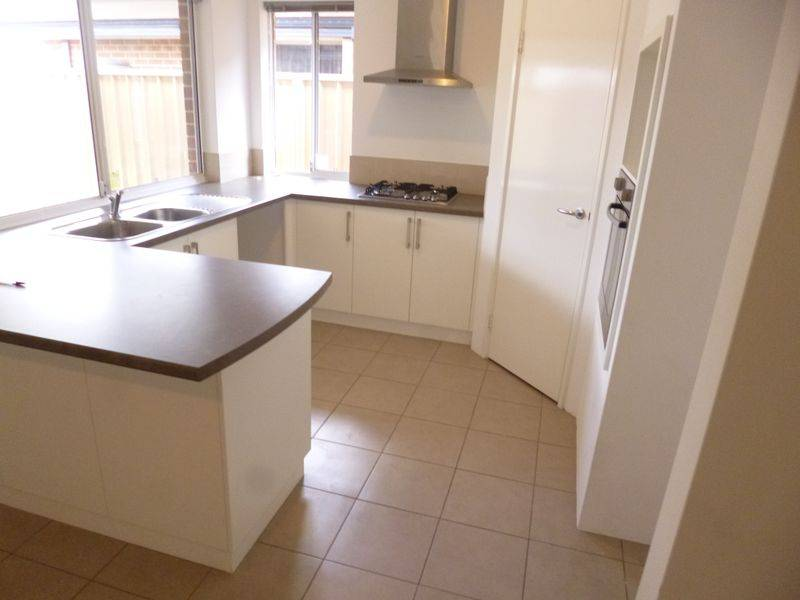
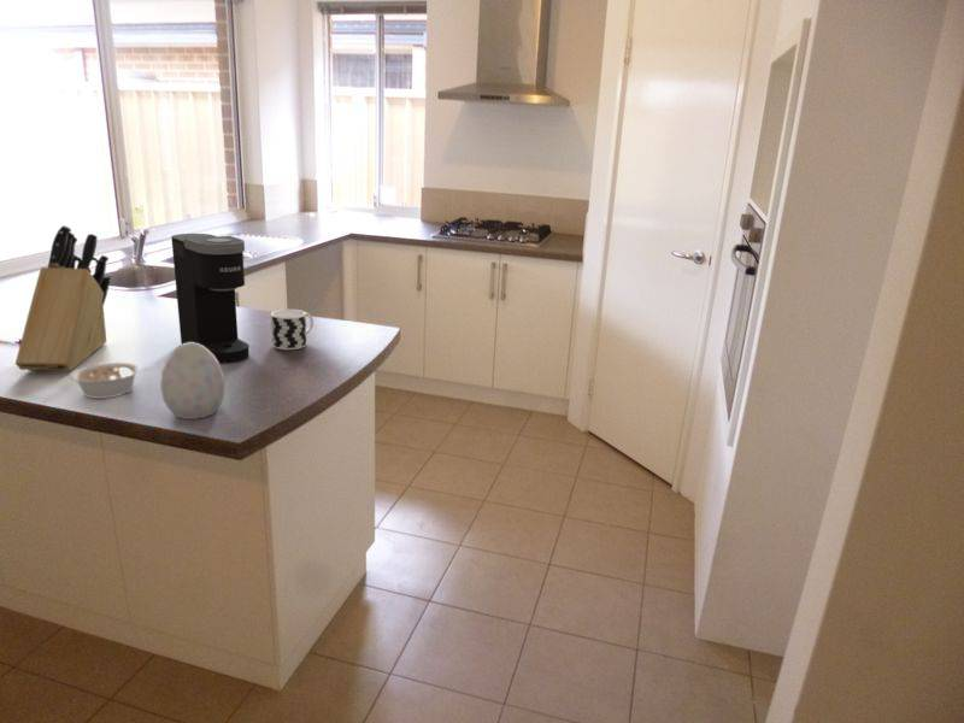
+ knife block (65, 293)
+ coffee maker (210, 294)
+ decorative egg (192, 377)
+ legume (110, 378)
+ cup (293, 328)
